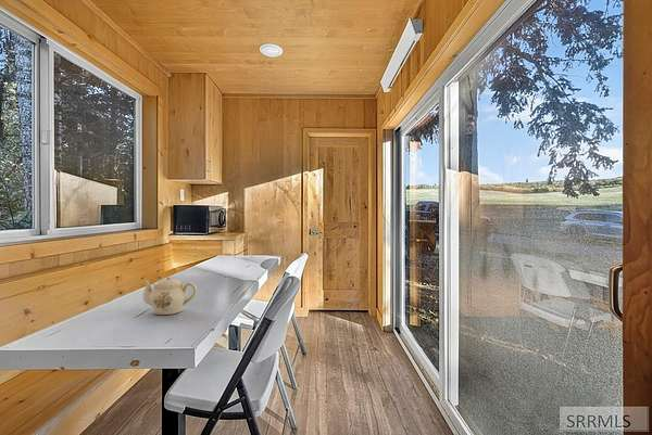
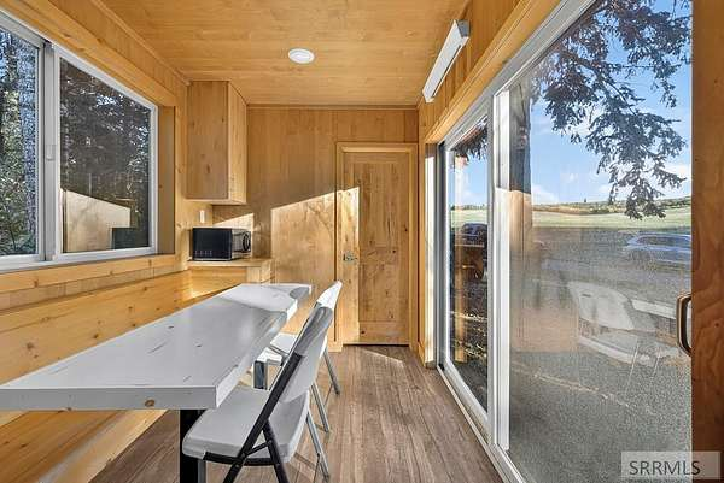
- teapot (170, 293)
